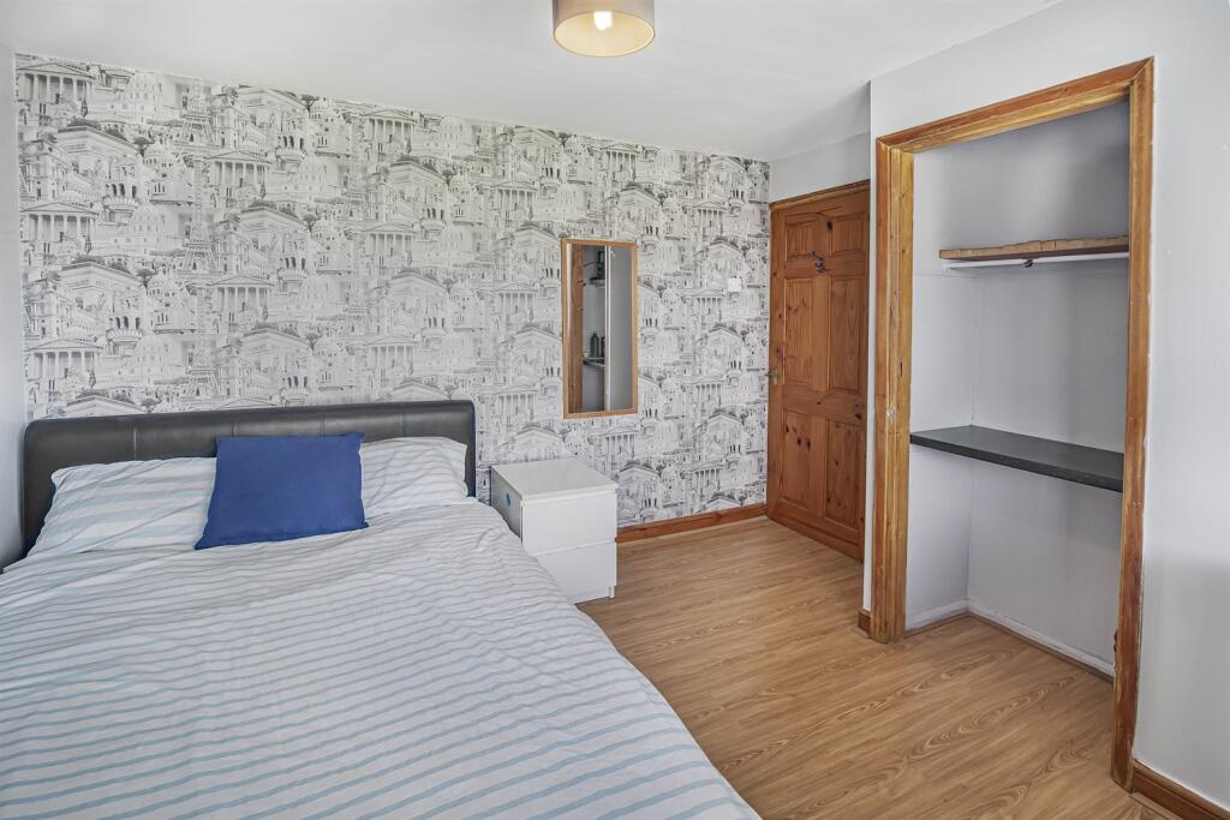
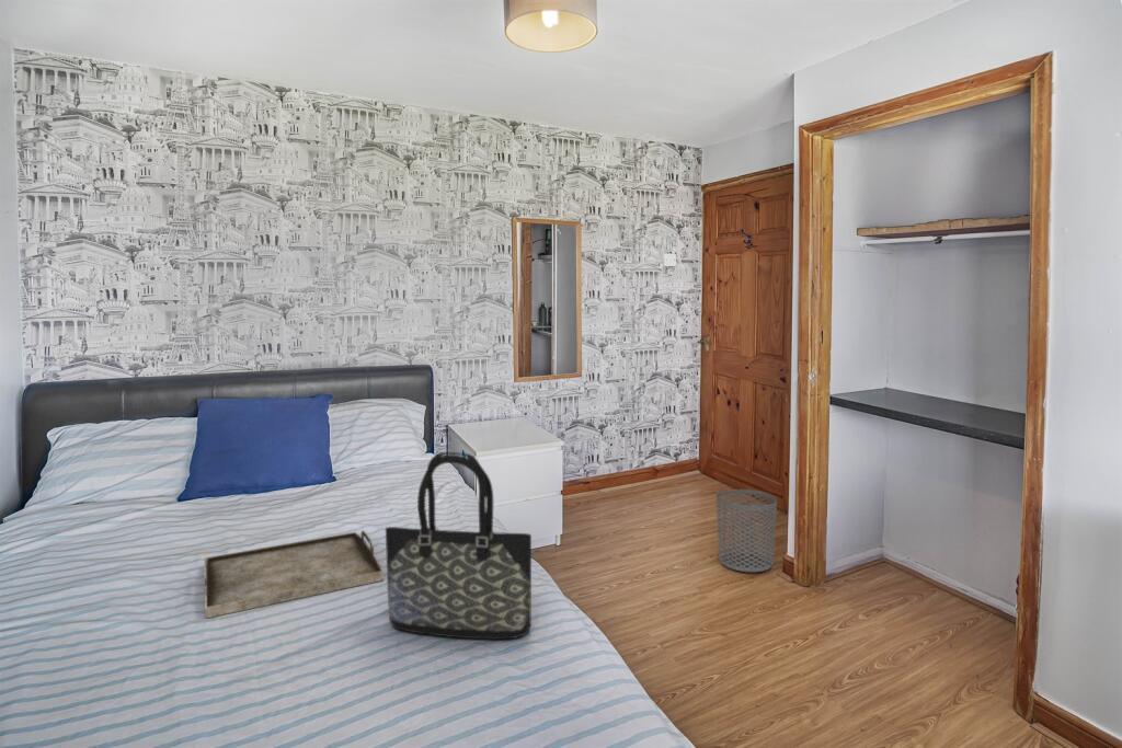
+ tote bag (456, 542)
+ waste bin (746, 530)
+ serving tray (291, 561)
